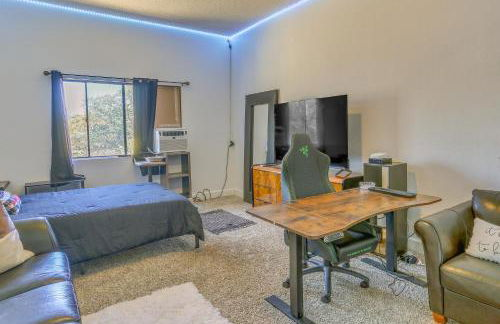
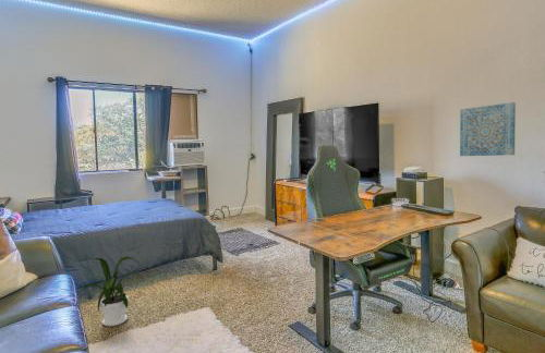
+ wall art (485, 131)
+ house plant (112, 288)
